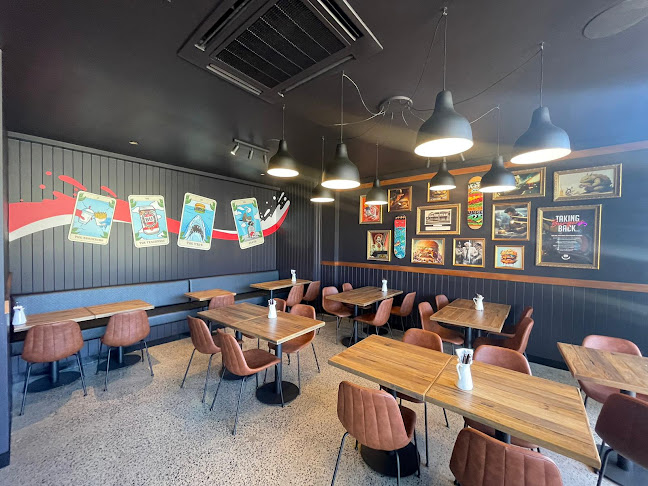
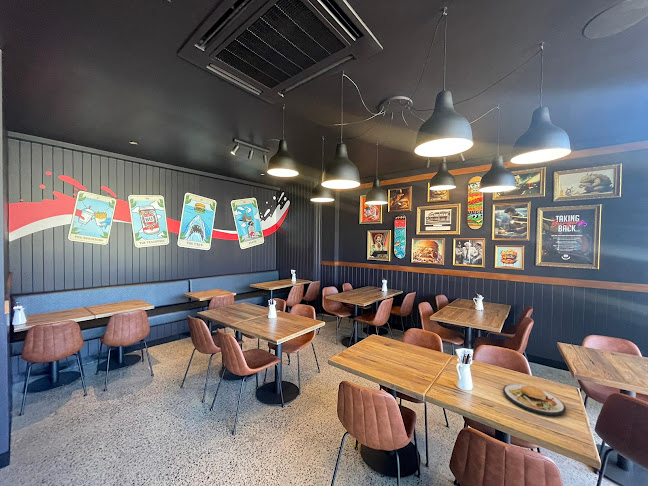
+ plate (532, 388)
